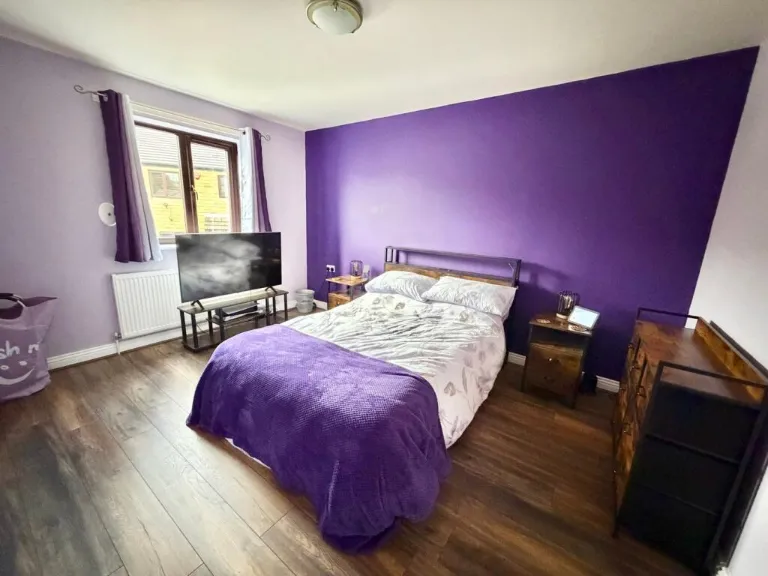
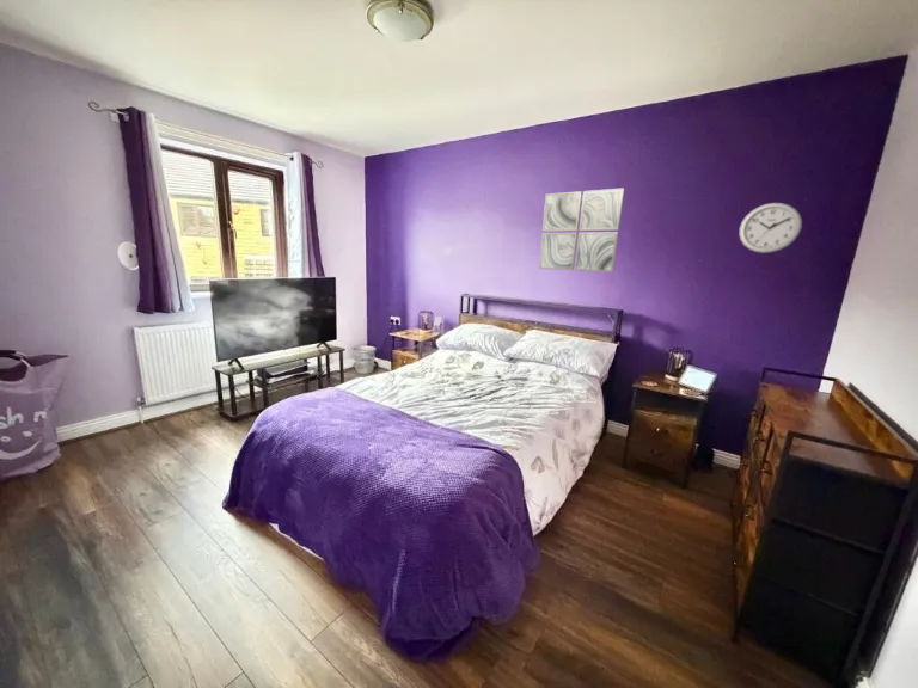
+ wall clock (769, 228)
+ wall art (579, 233)
